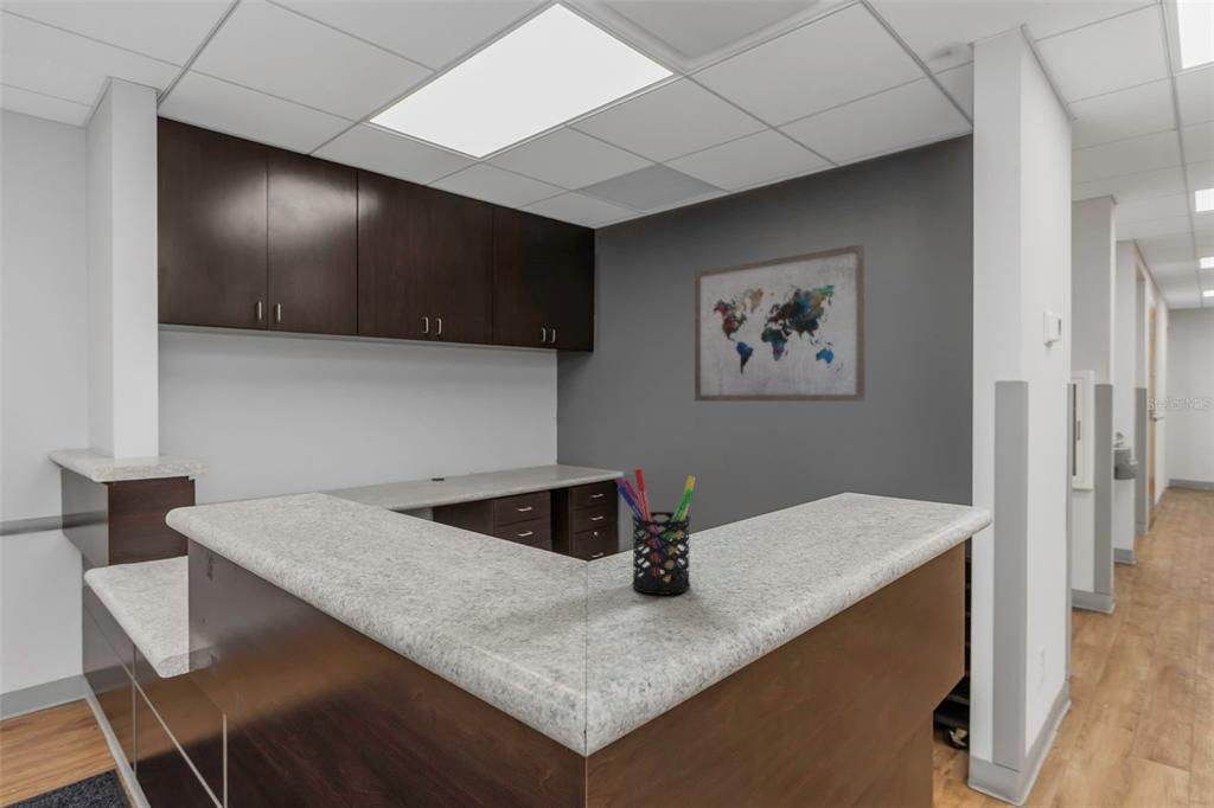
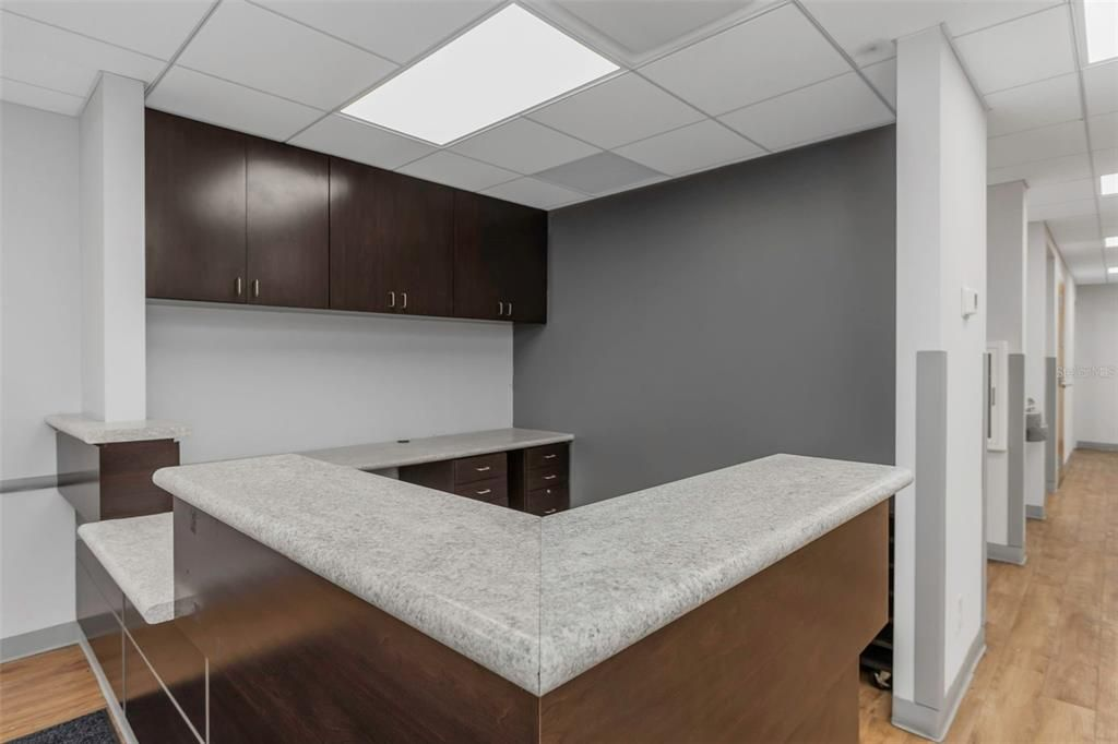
- wall art (771, 329)
- pen holder (663, 526)
